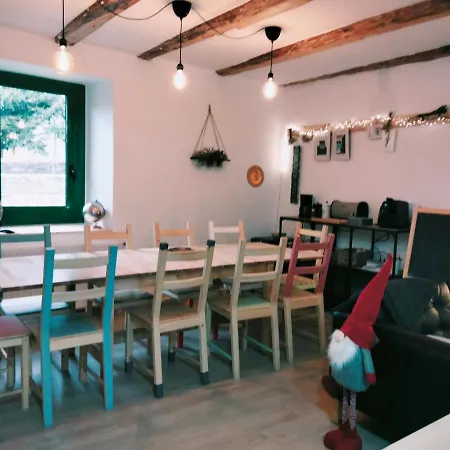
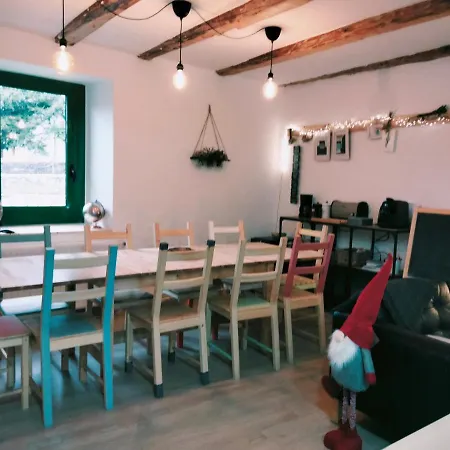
- decorative plate (255, 176)
